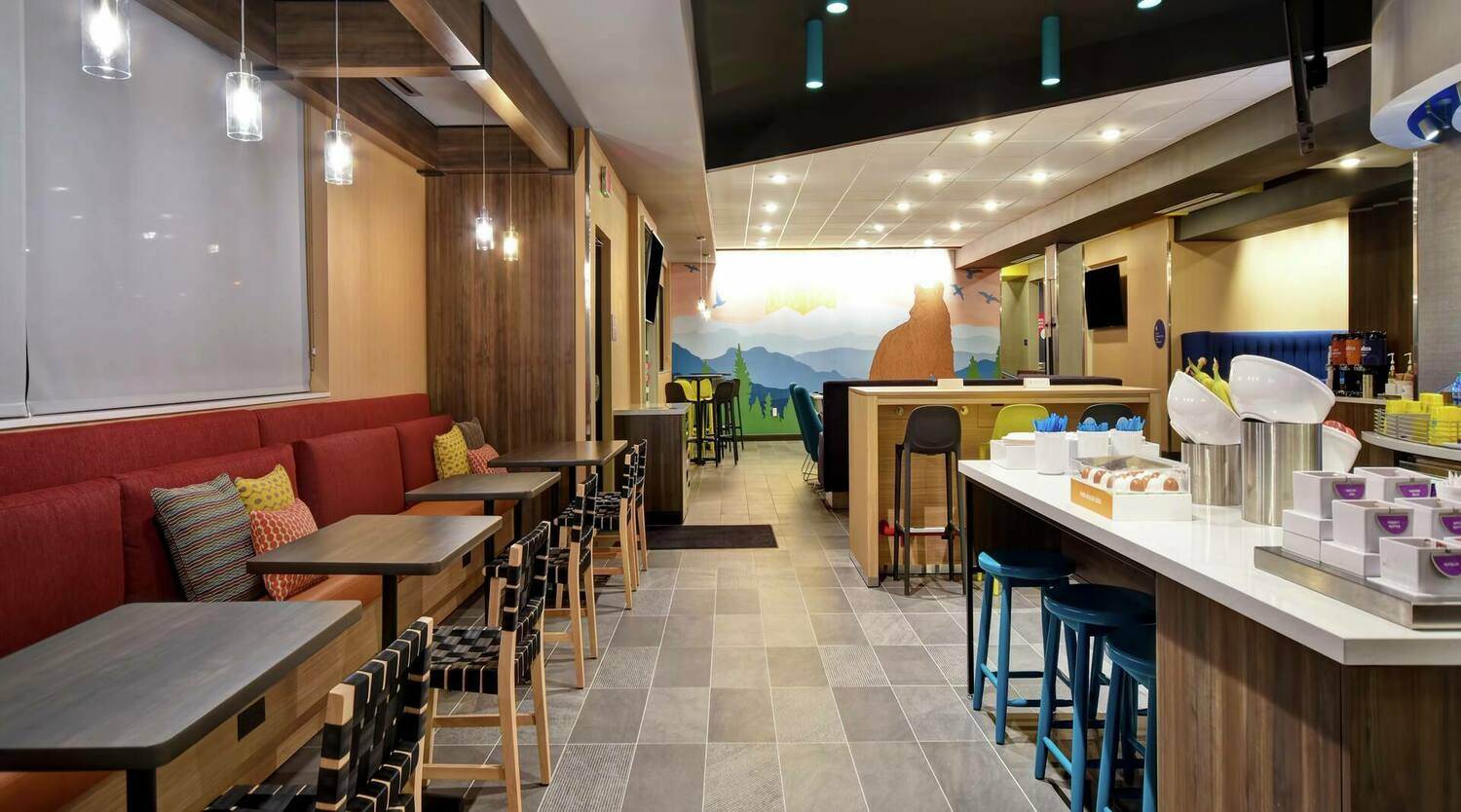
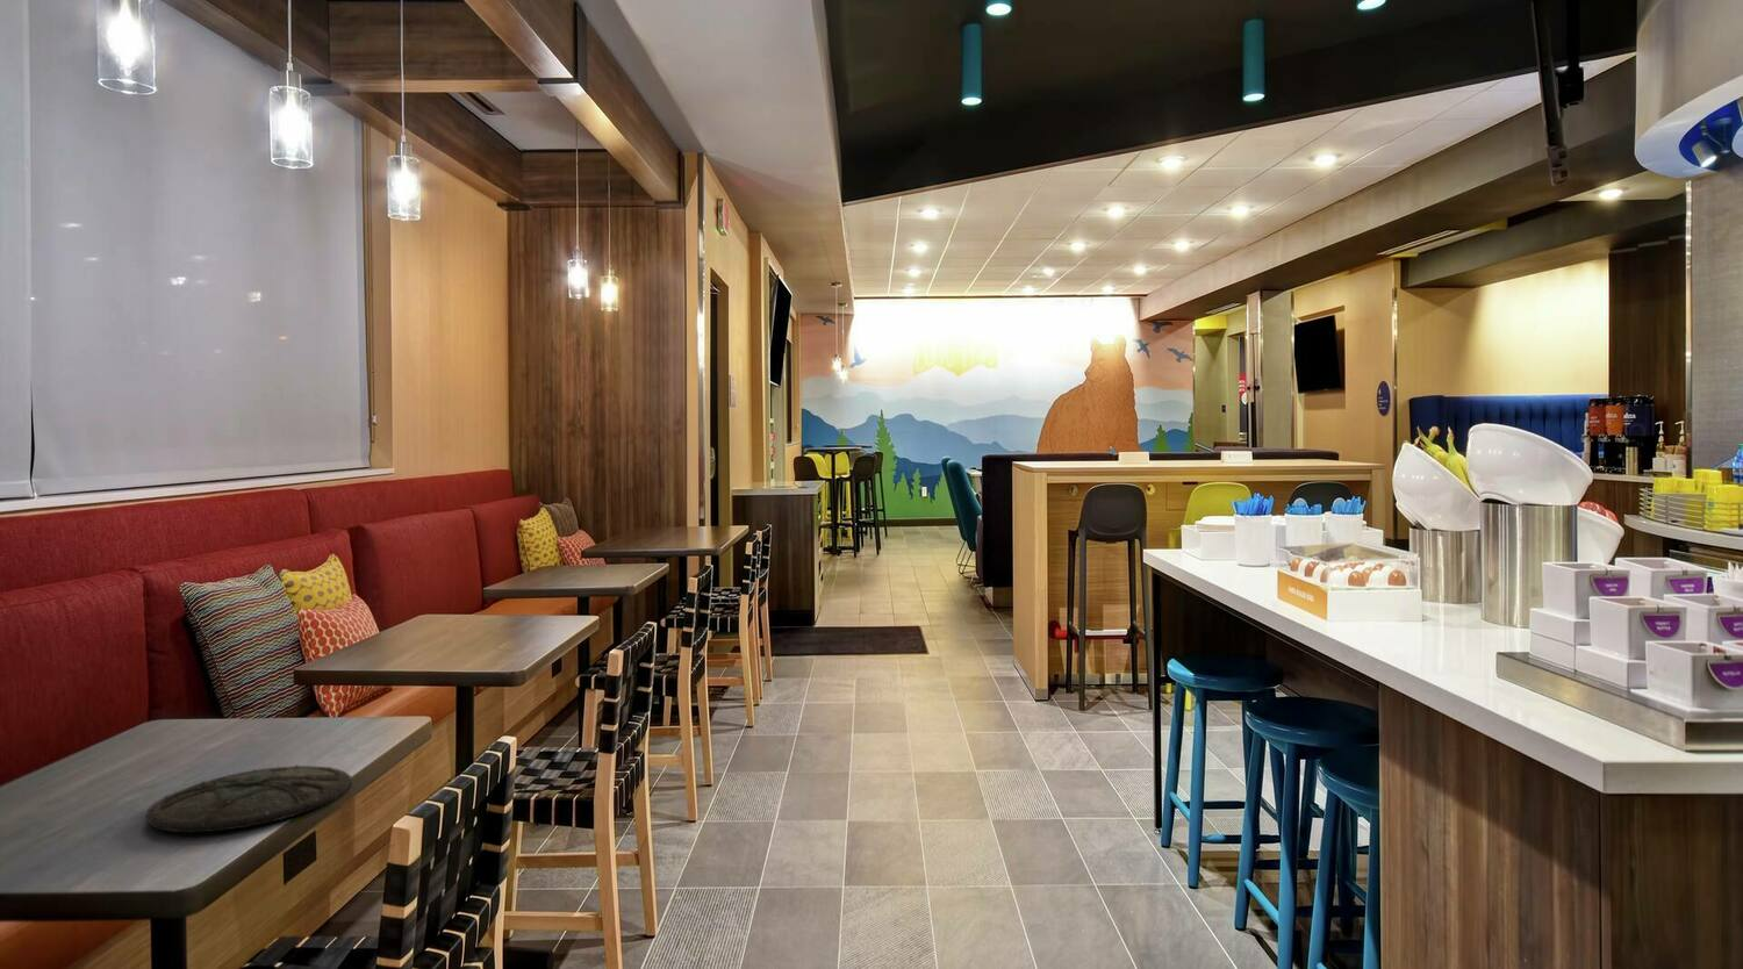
+ plate (253, 786)
